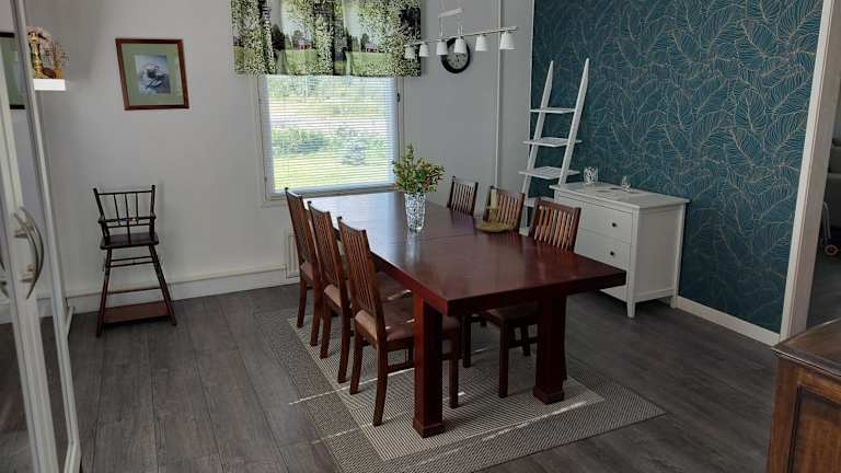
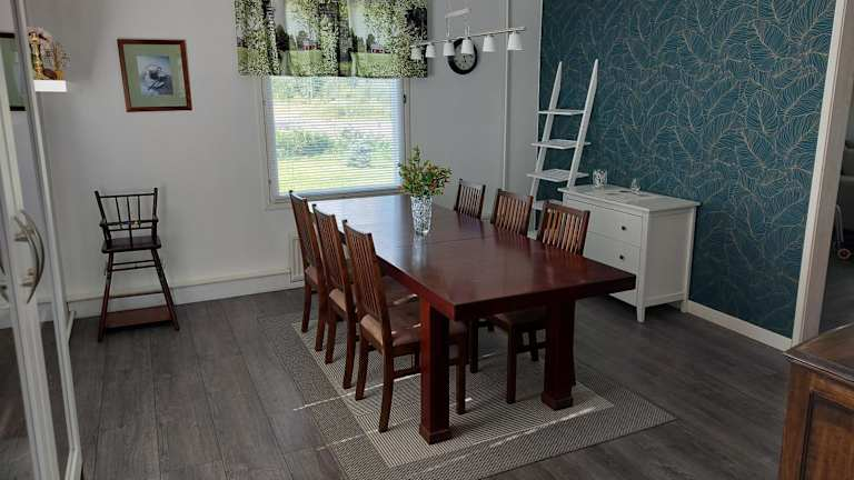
- candle holder (493, 209)
